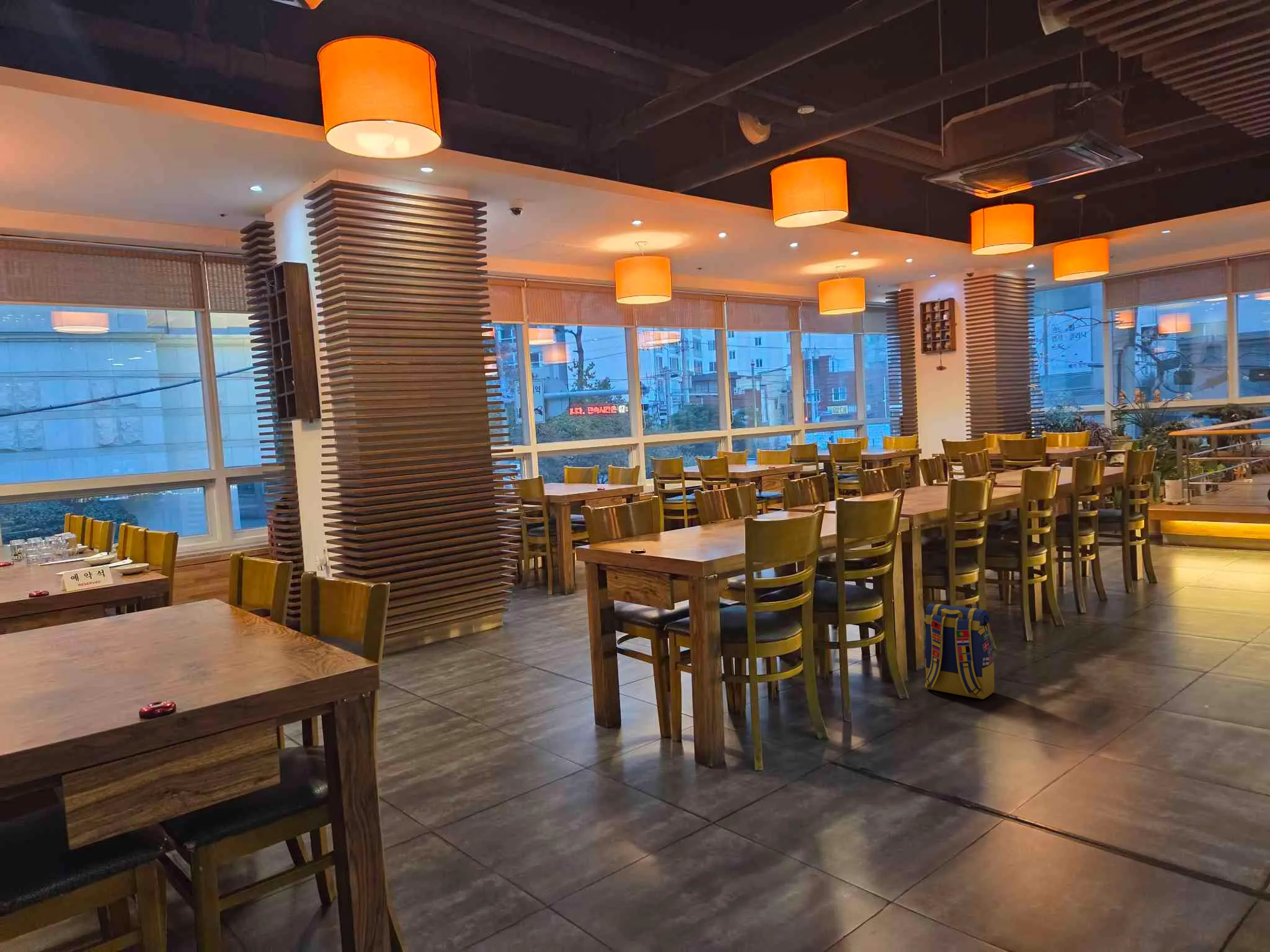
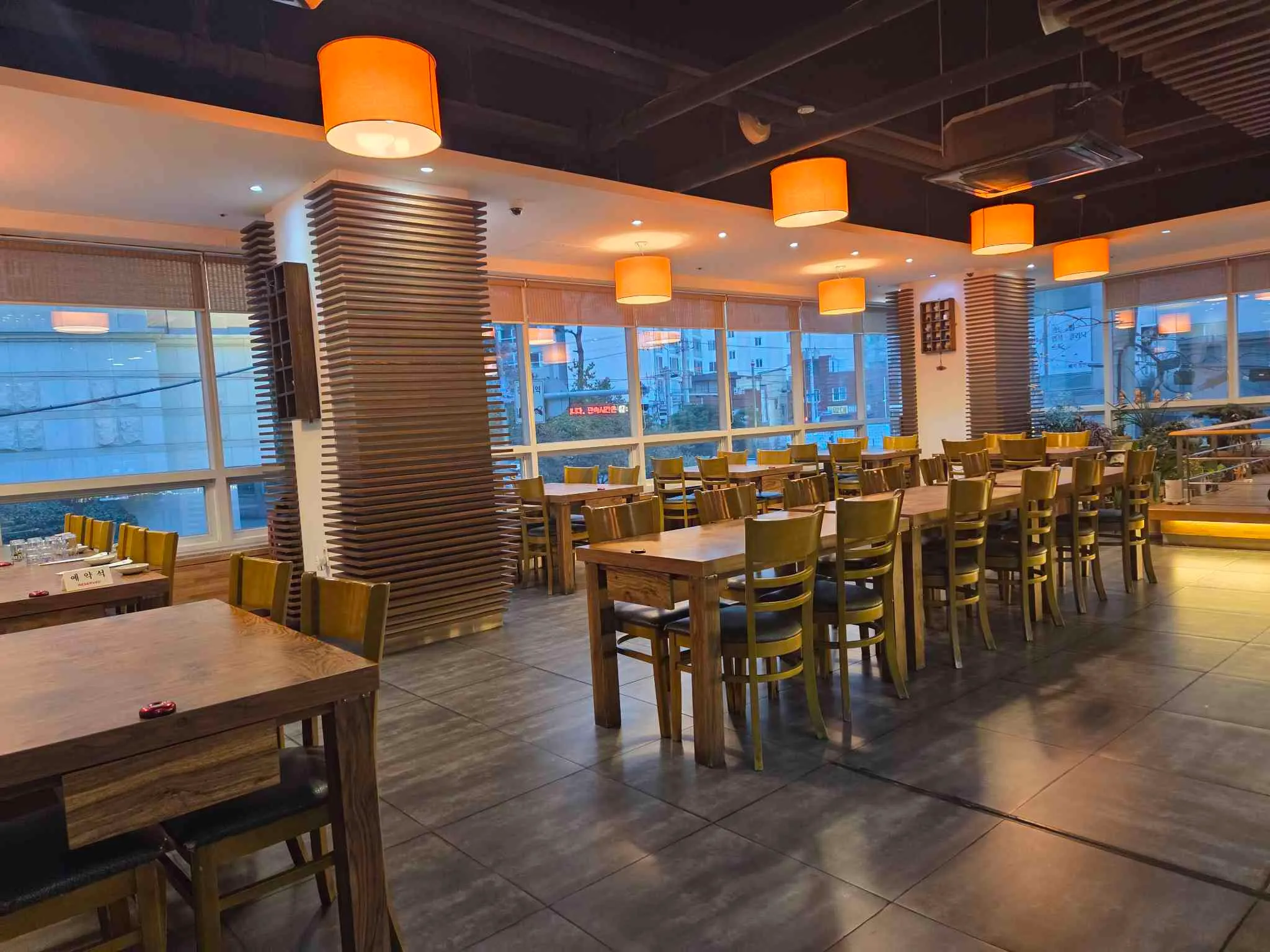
- backpack (957, 649)
